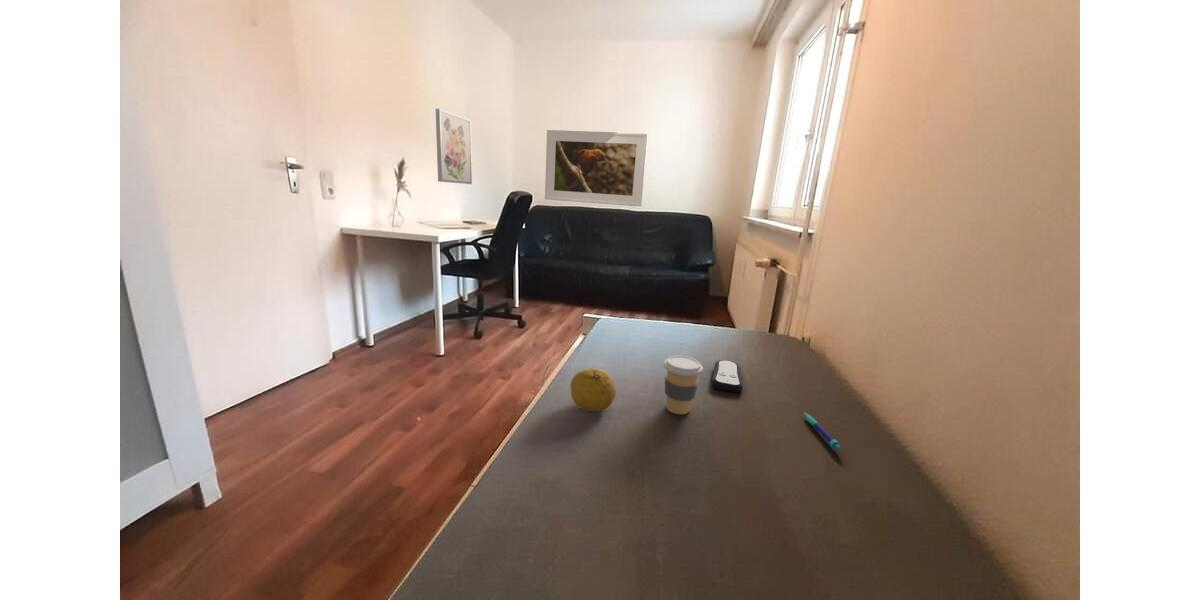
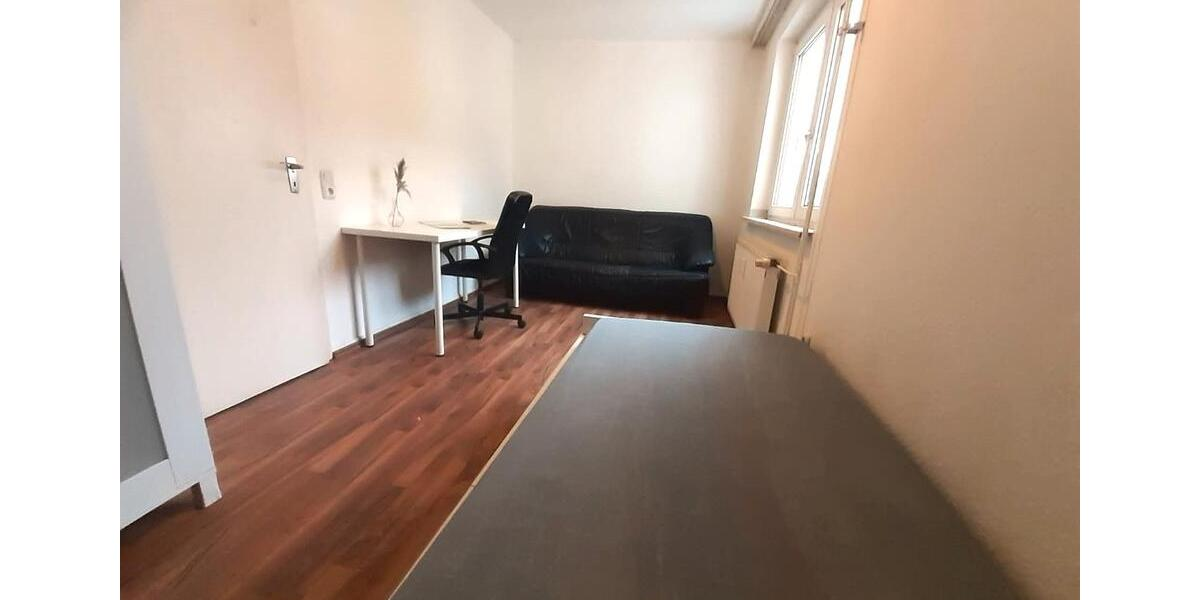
- fruit (593, 388)
- pen (820, 428)
- coffee cup (680, 385)
- wall art (455, 149)
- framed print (594, 168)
- remote control (727, 374)
